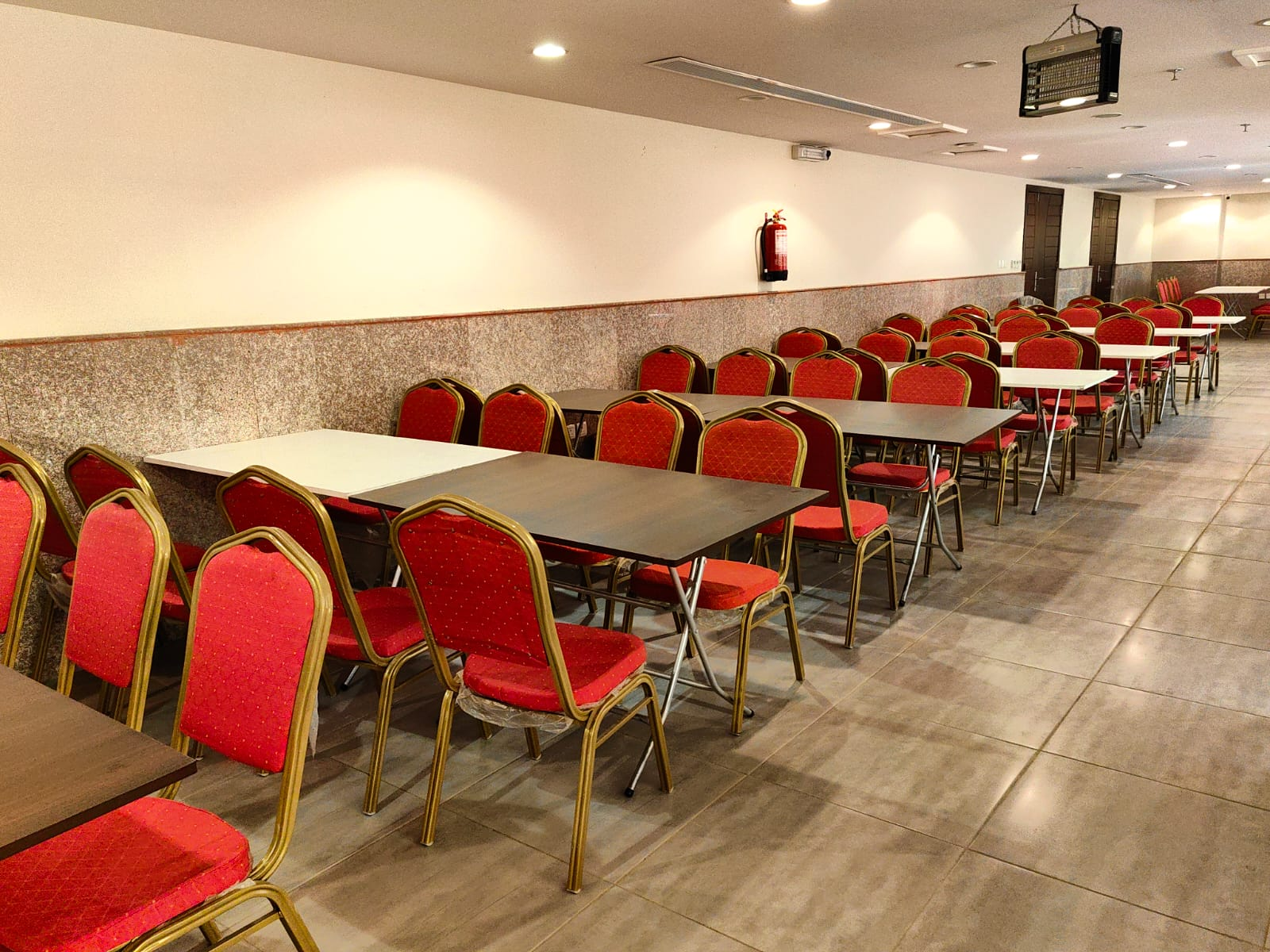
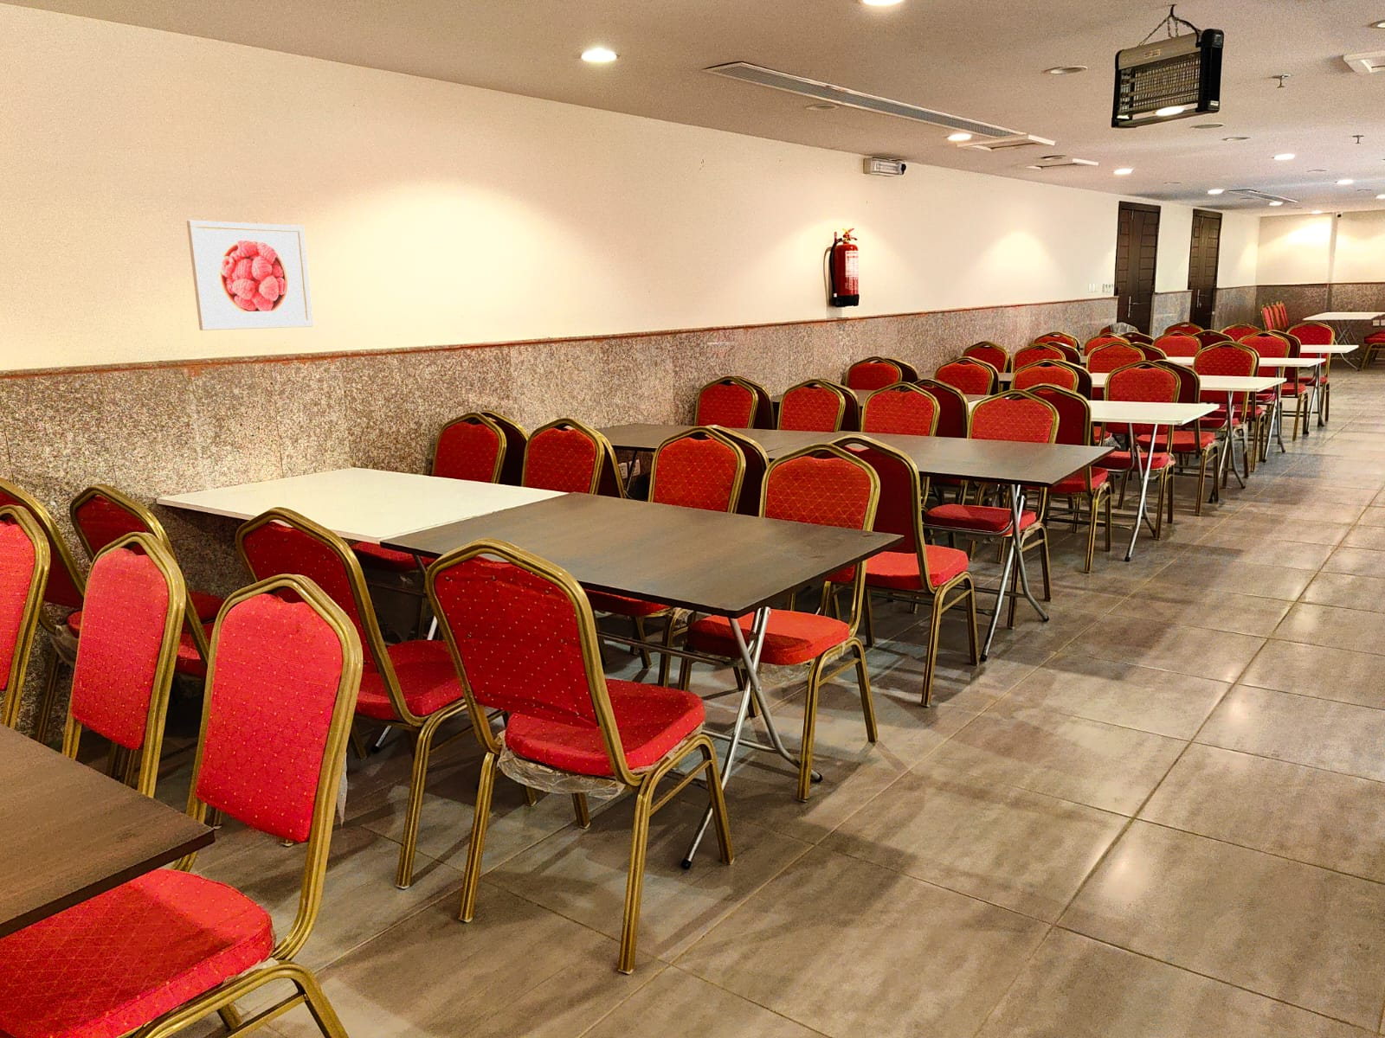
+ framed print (253, 276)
